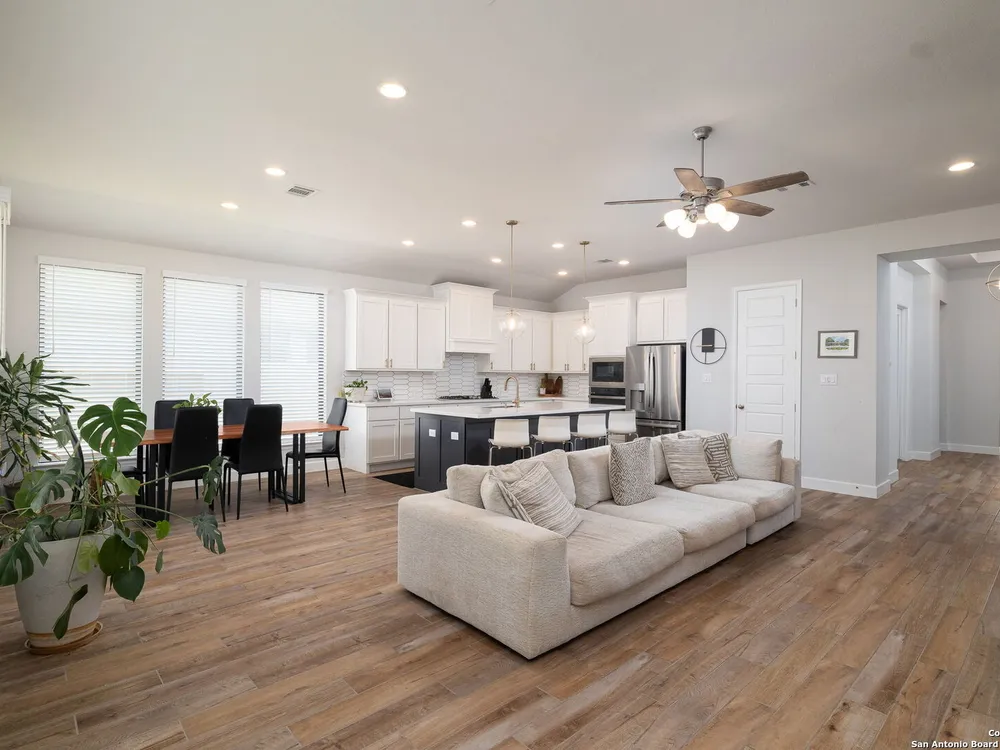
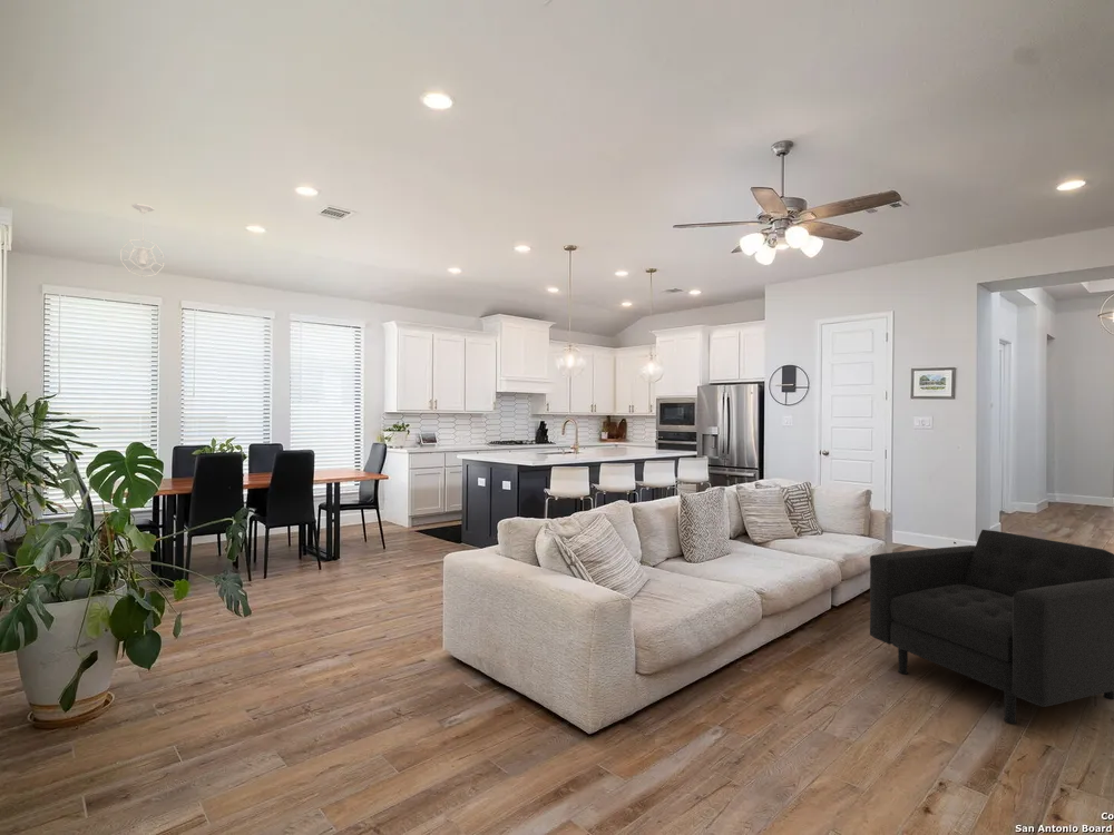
+ pendant light (143, 242)
+ armchair (1003, 612)
